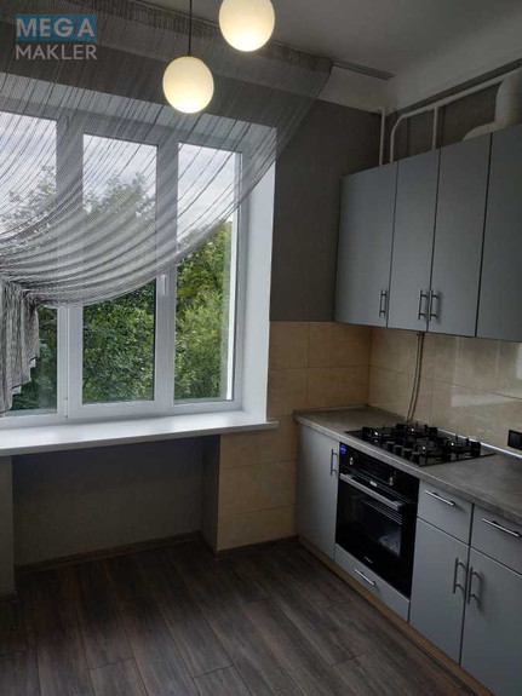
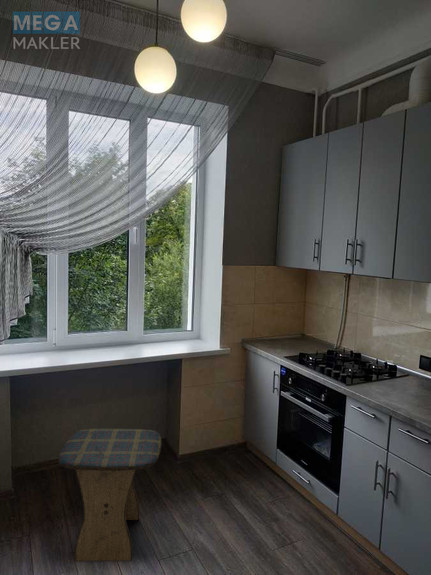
+ stool (111, 491)
